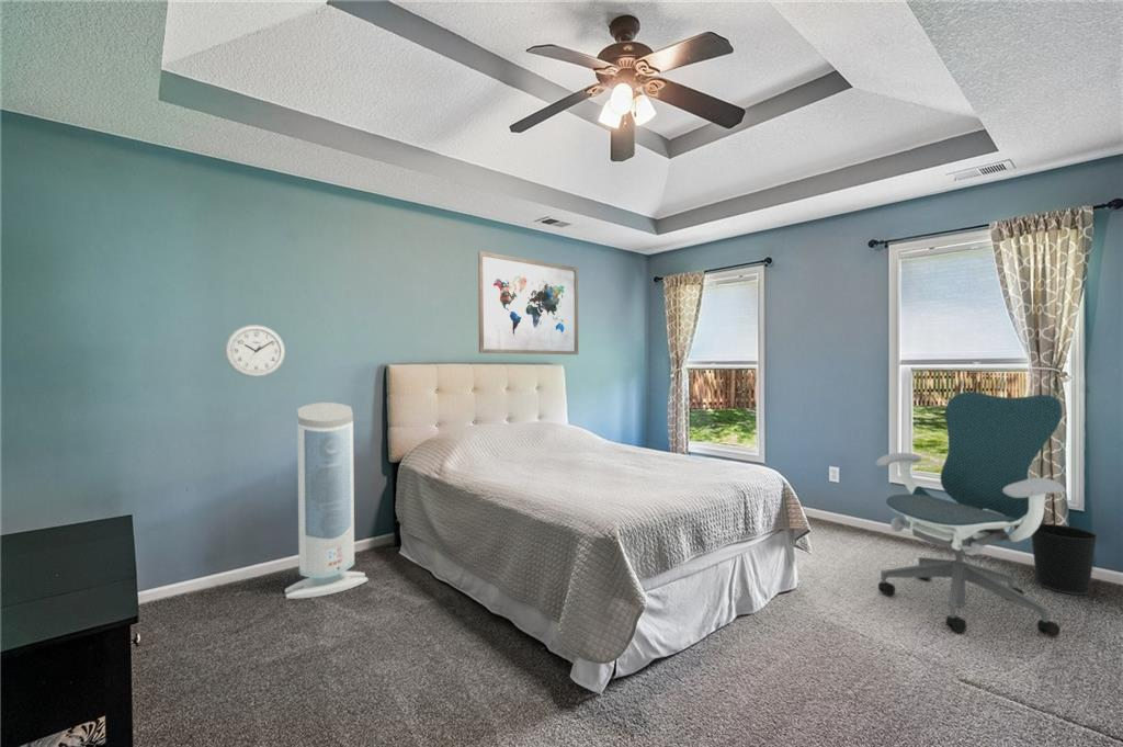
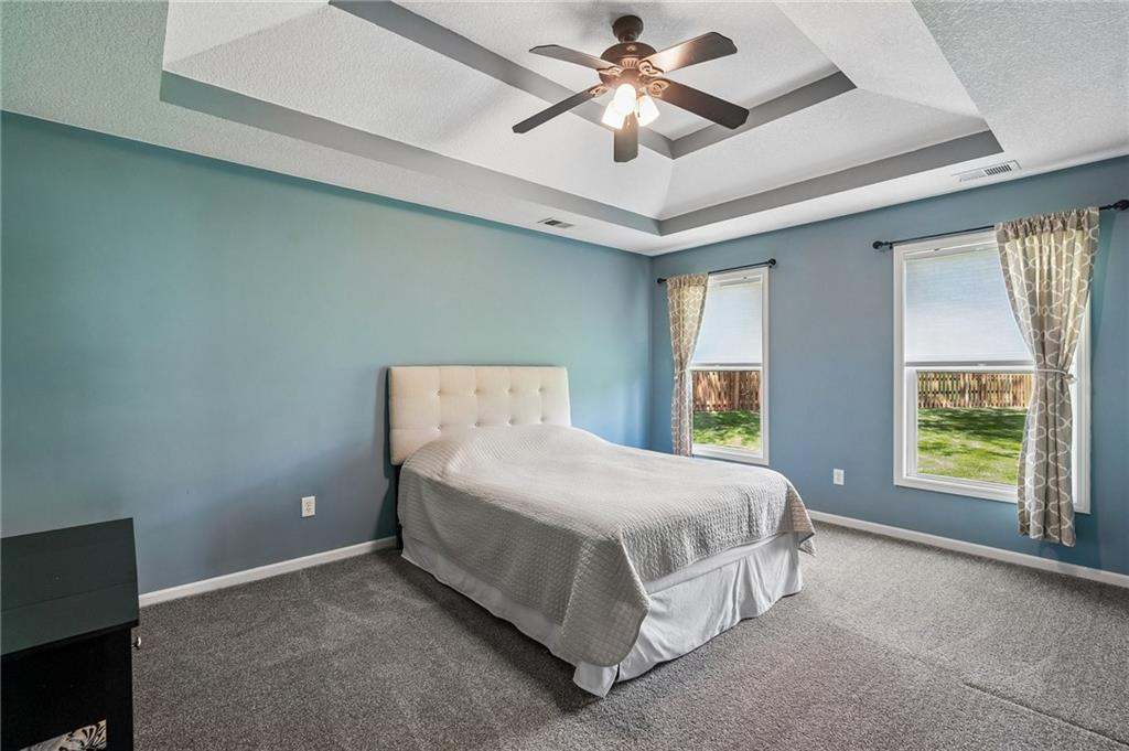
- wastebasket (1062, 558)
- wall art (532, 306)
- air purifier (326, 494)
- office chair (960, 499)
- wall clock (256, 351)
